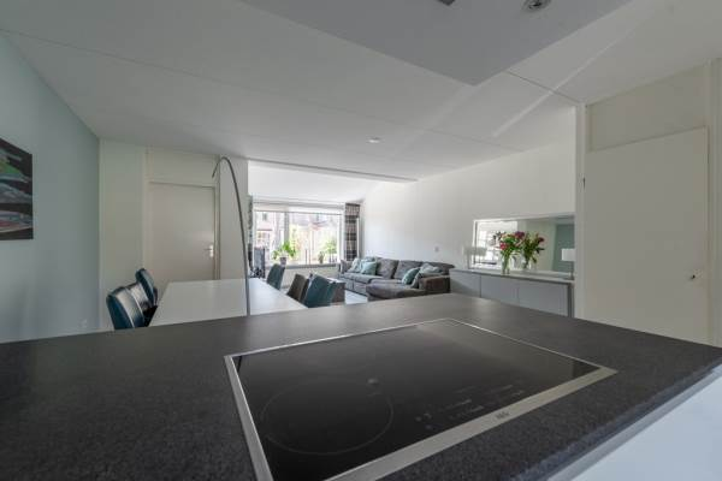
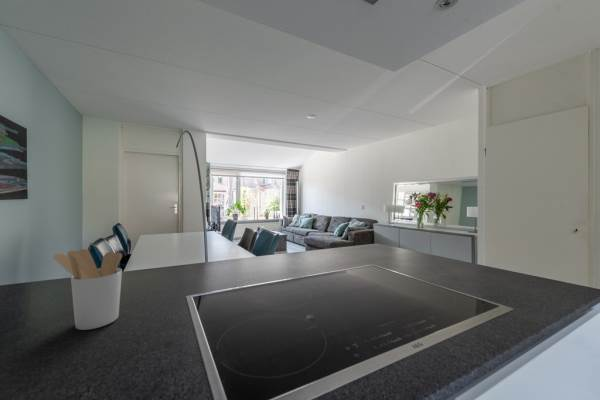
+ utensil holder (89, 284)
